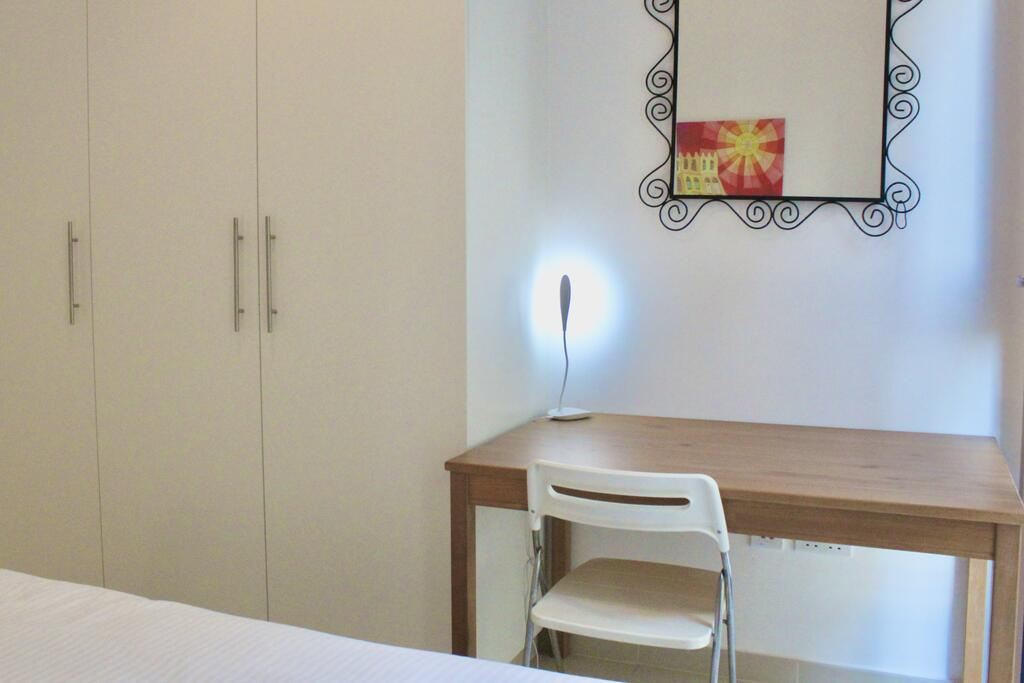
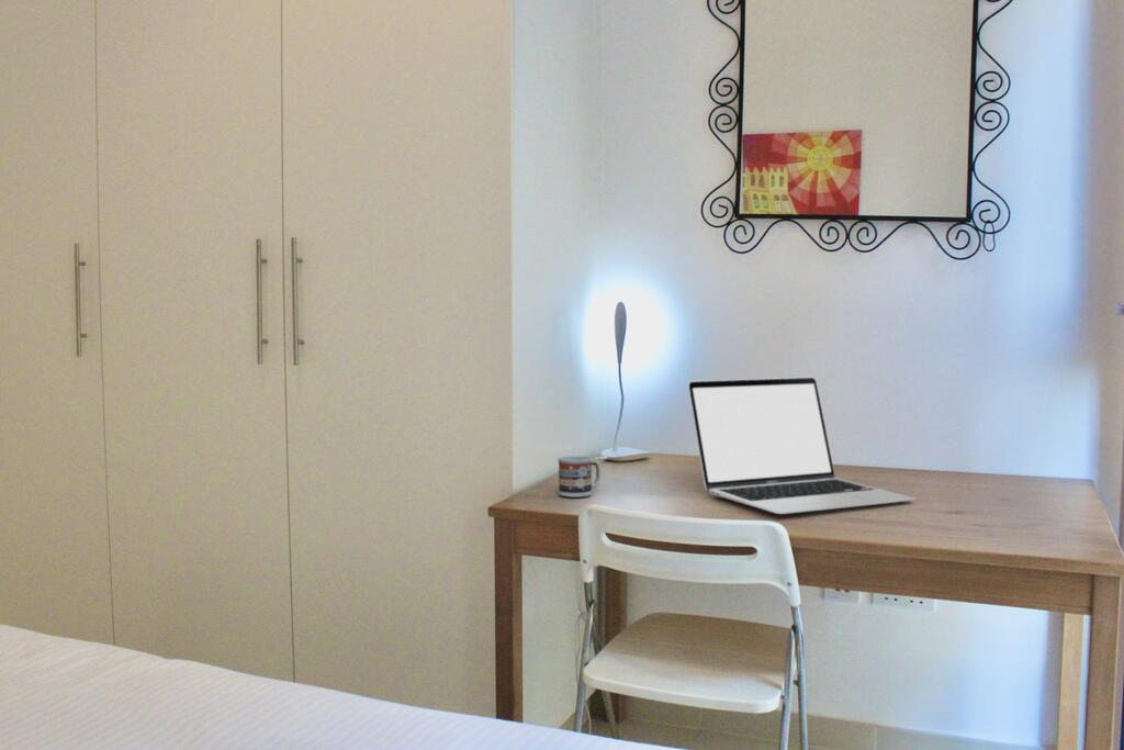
+ cup (580, 475)
+ laptop (798, 440)
